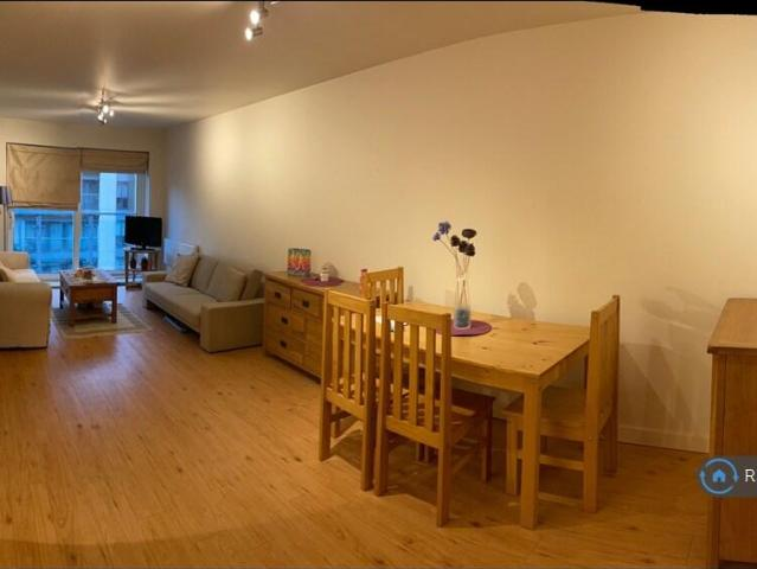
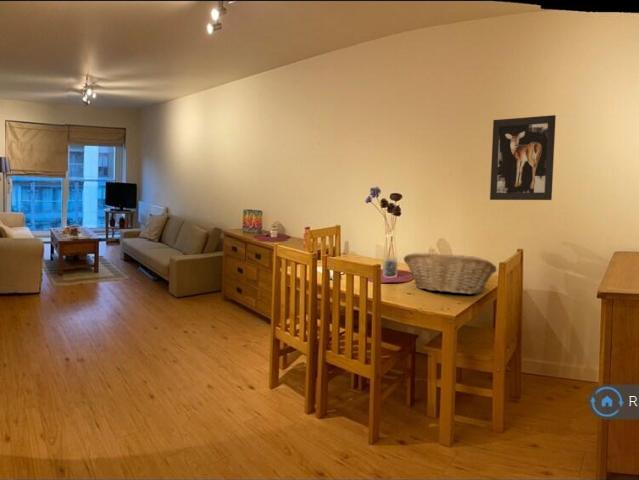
+ fruit basket (448, 271)
+ wall art (521, 158)
